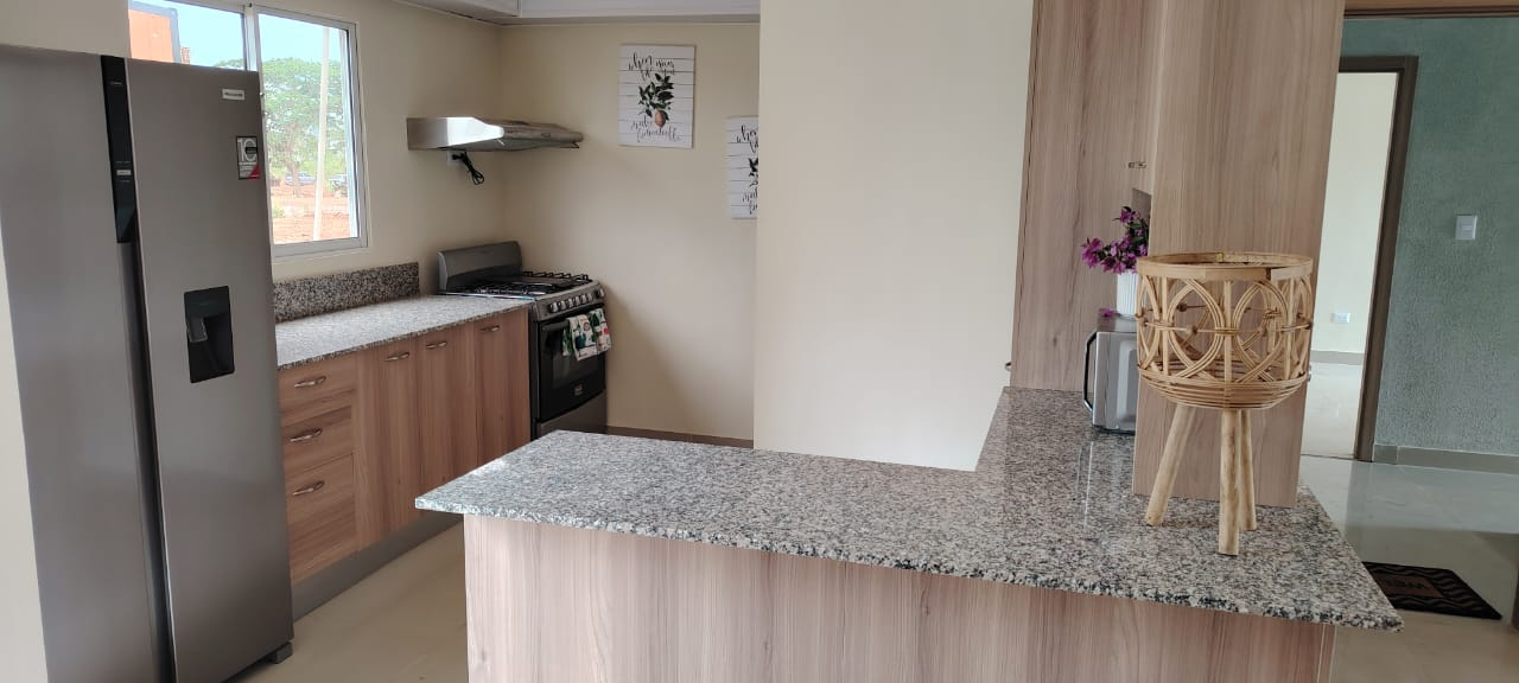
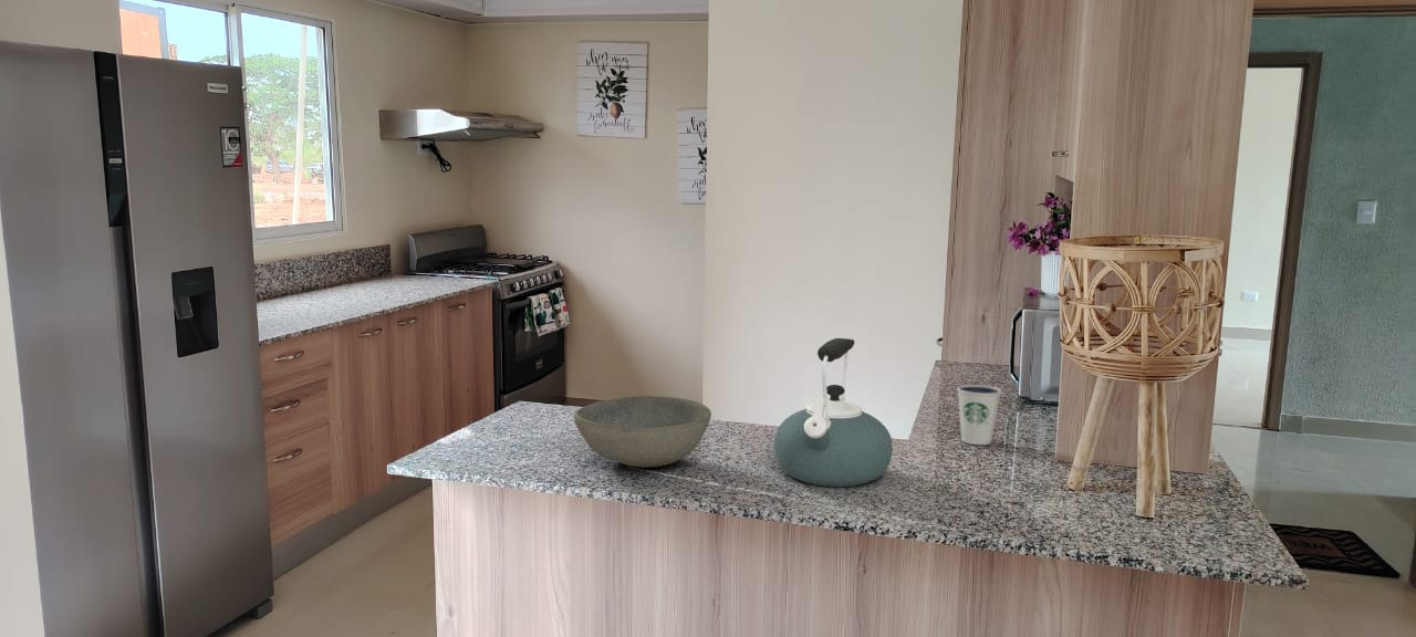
+ dixie cup (977, 415)
+ kettle (831, 410)
+ bowl (642, 437)
